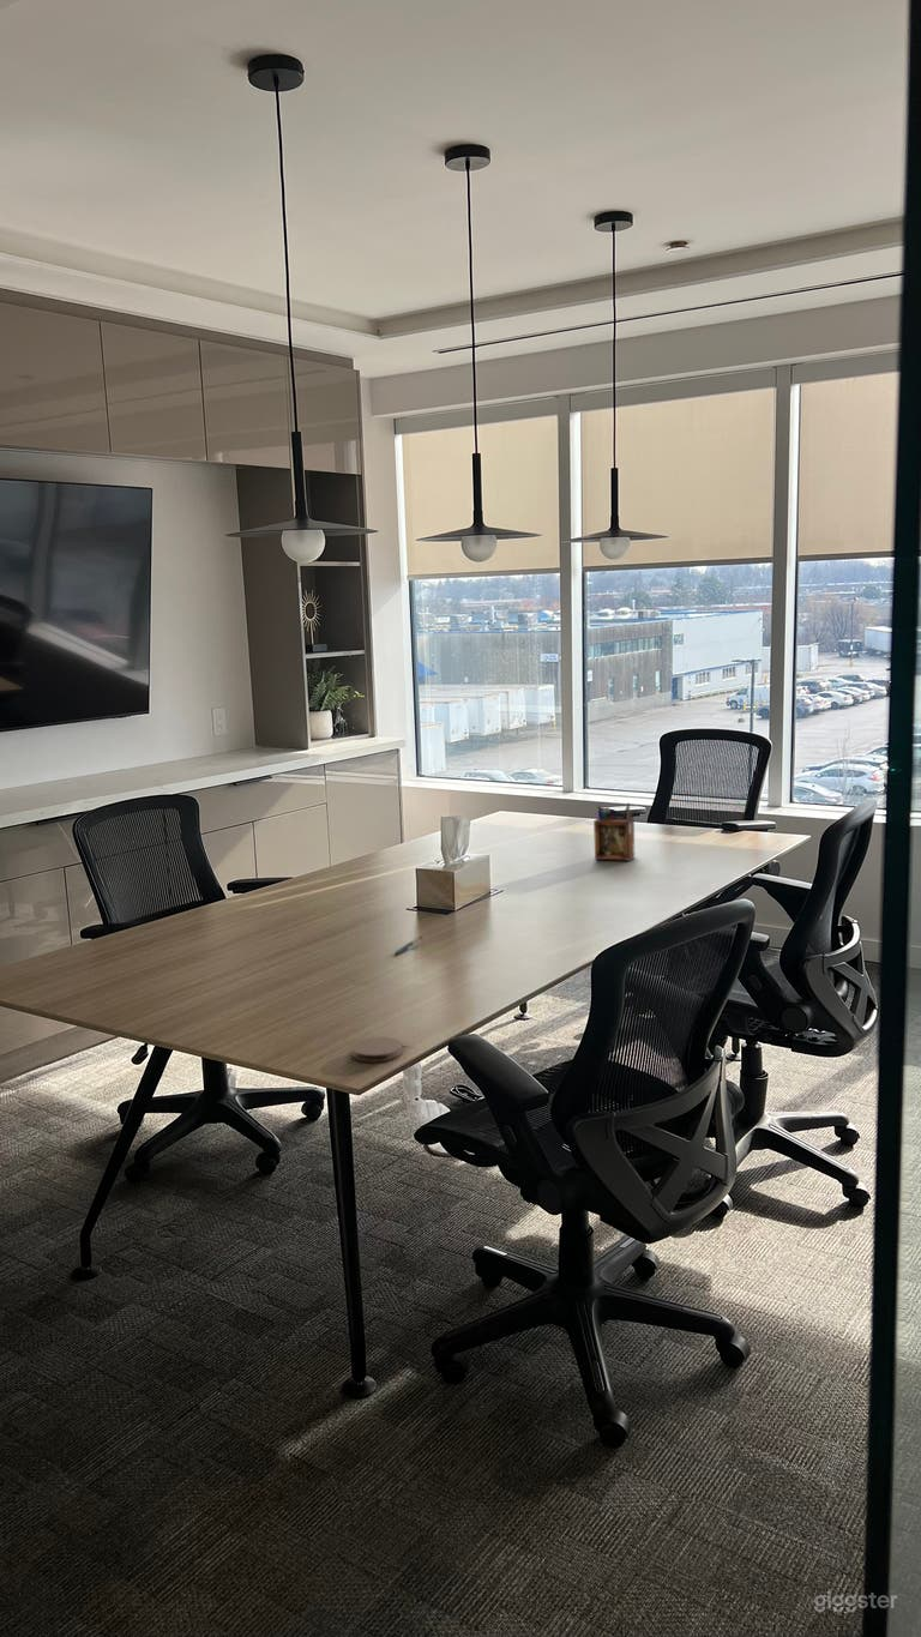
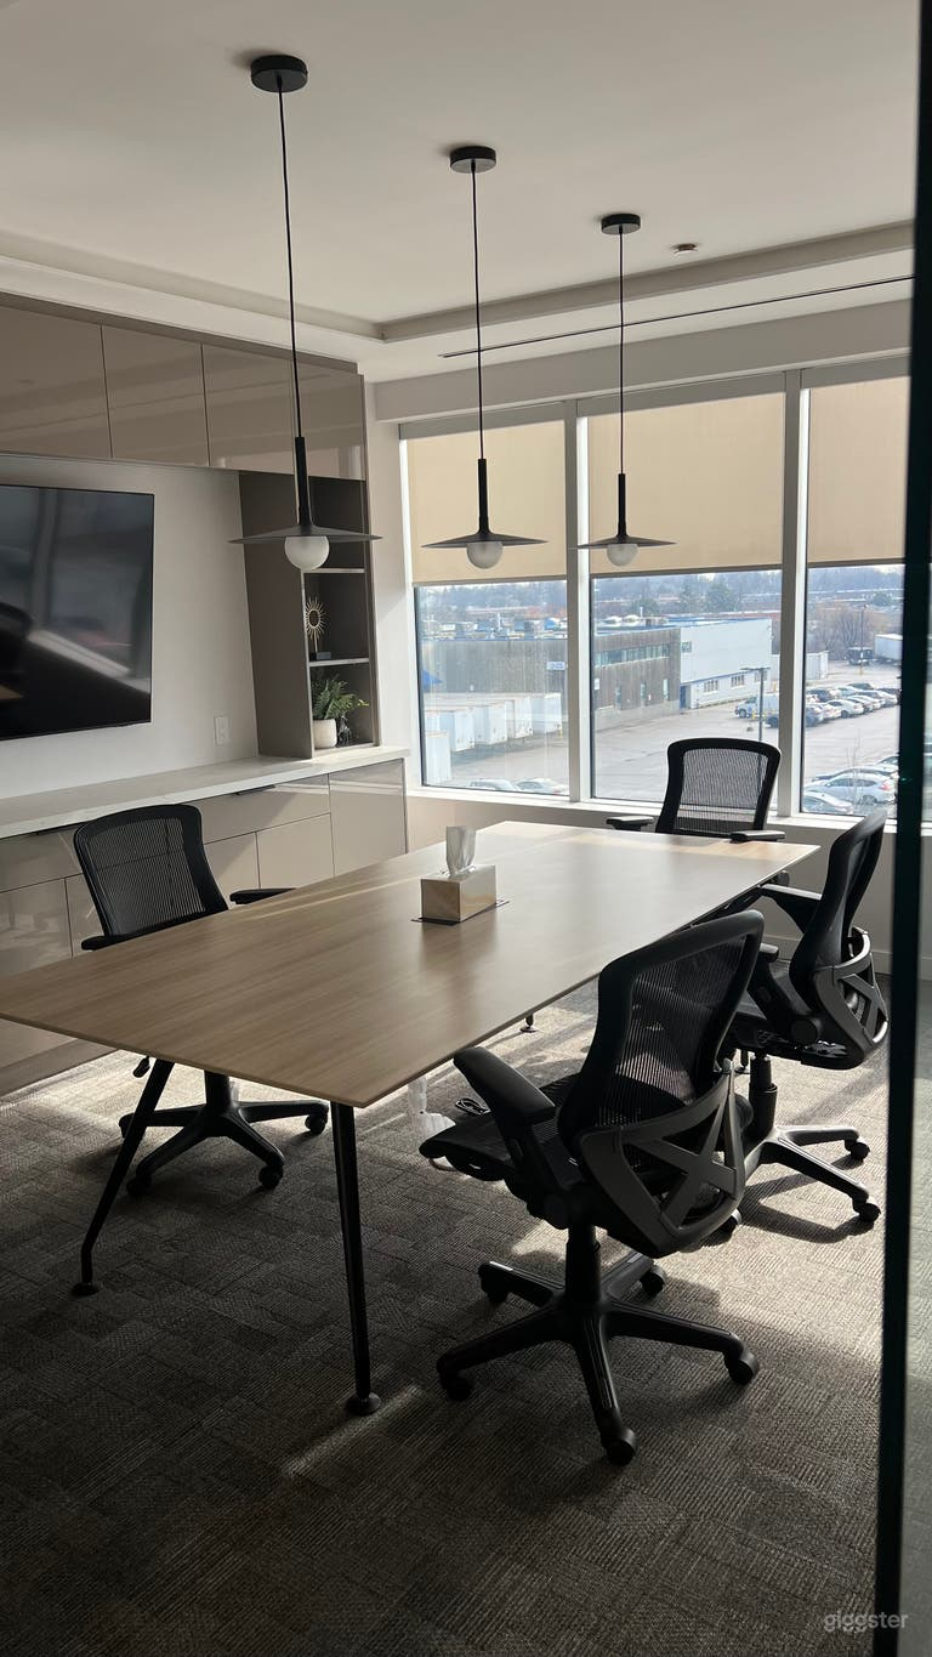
- coaster (377, 1048)
- desk organizer (614, 830)
- pen (408, 945)
